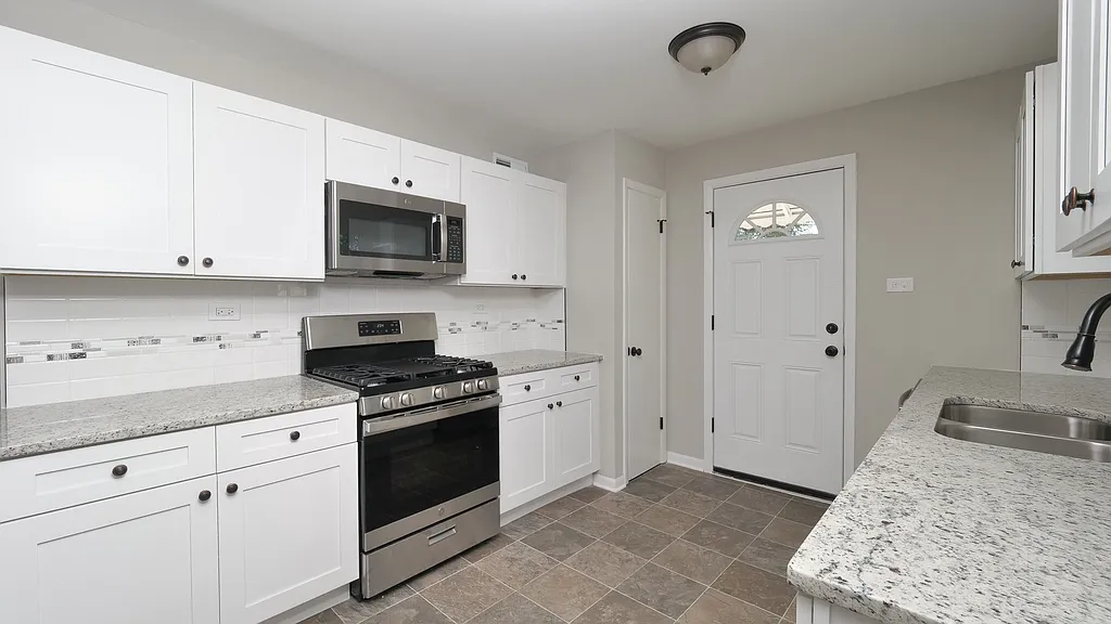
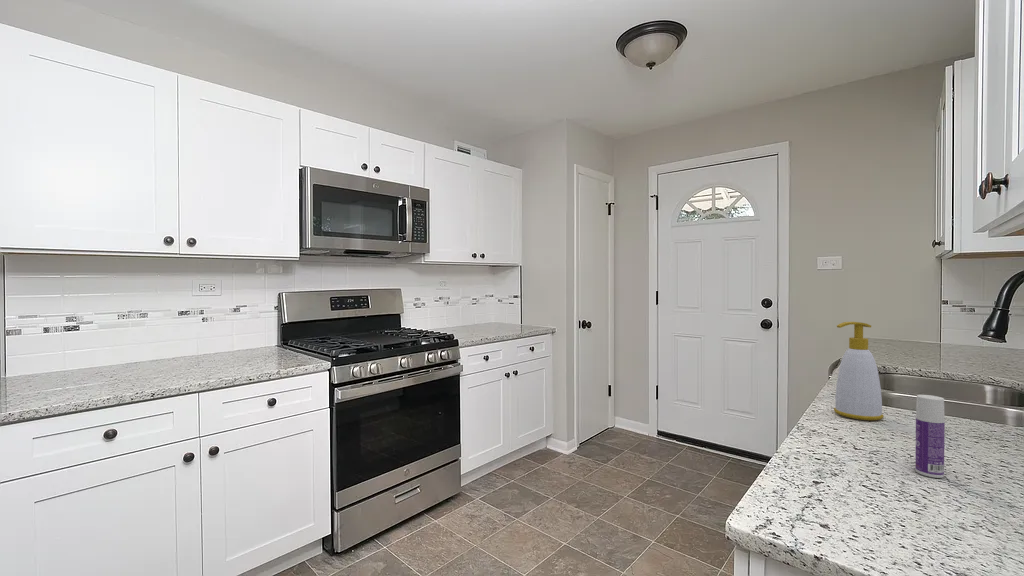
+ bottle (929, 435)
+ soap bottle (857, 368)
